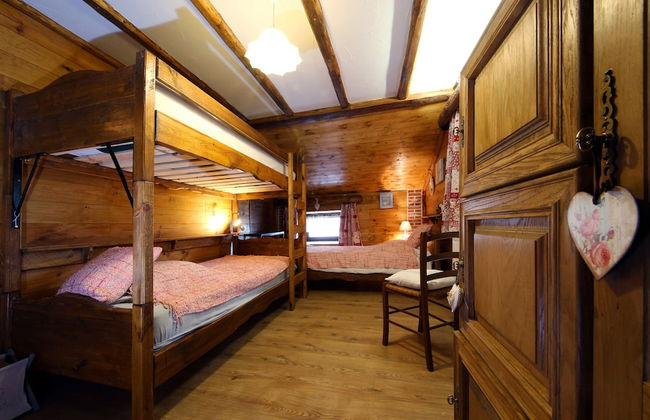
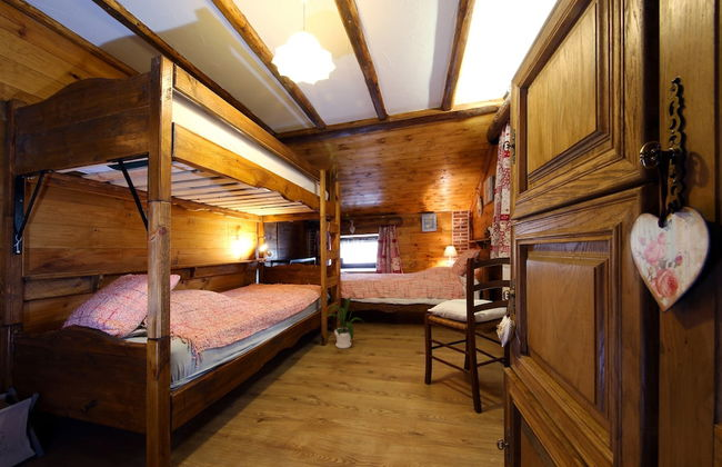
+ house plant (343, 321)
